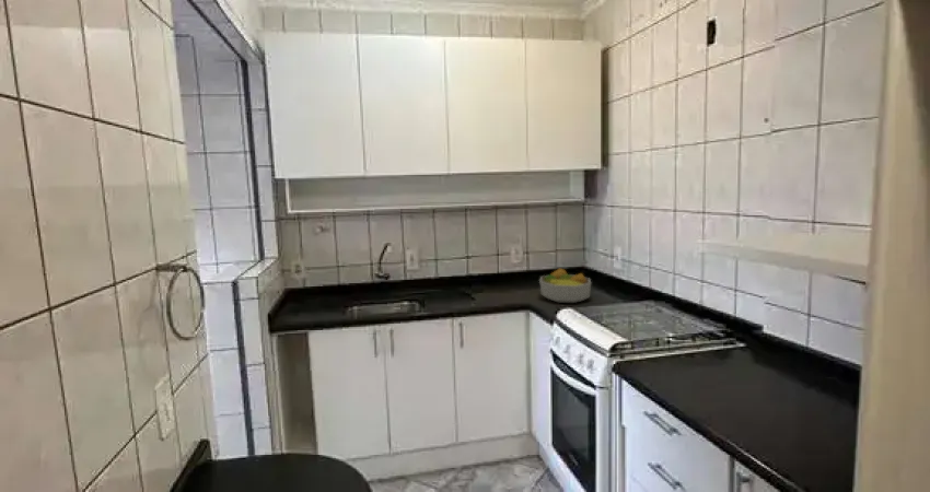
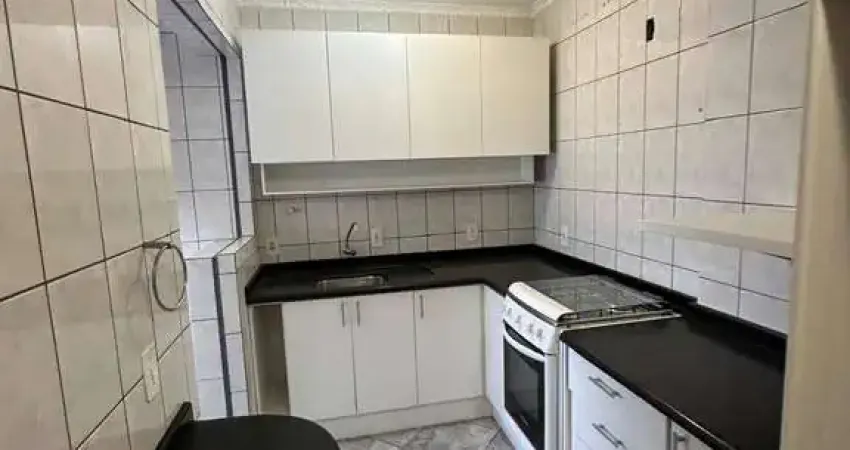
- fruit bowl (565, 284)
